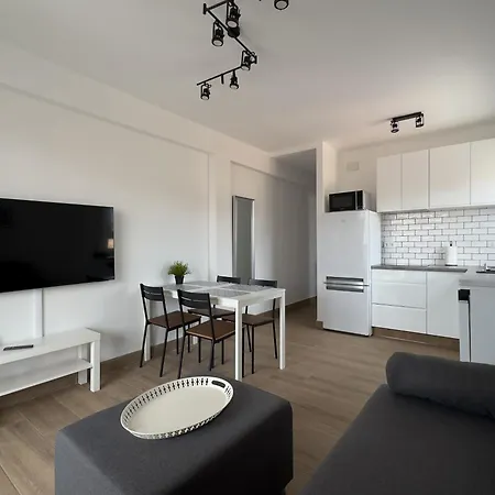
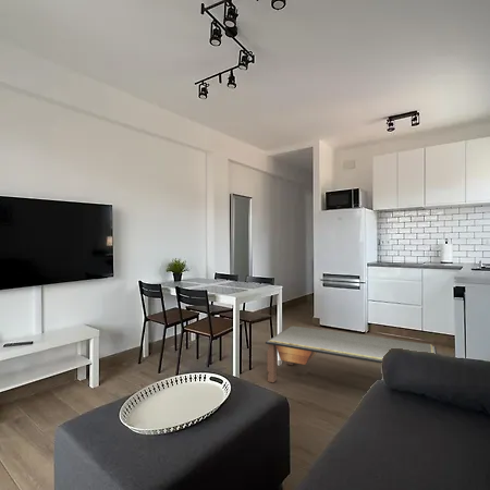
+ coffee table (348, 357)
